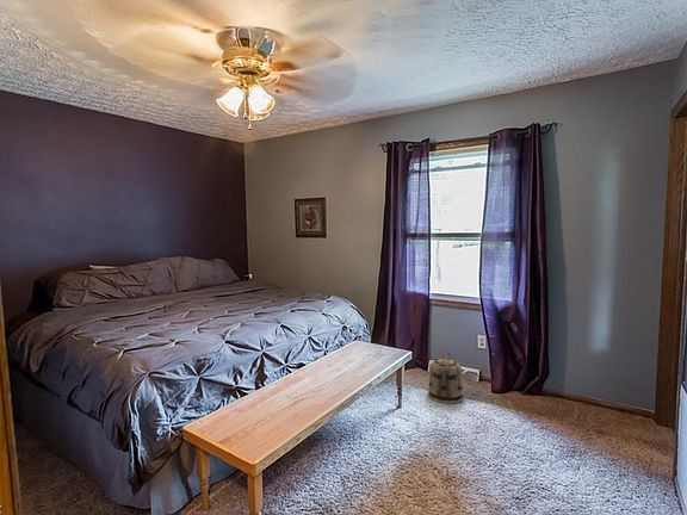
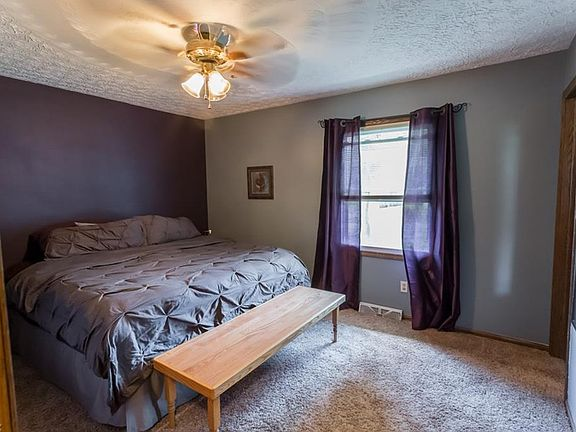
- basket (445, 373)
